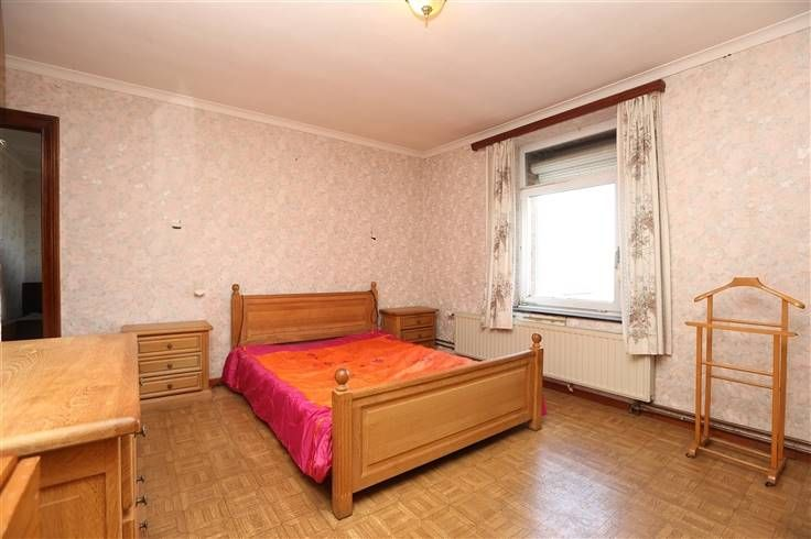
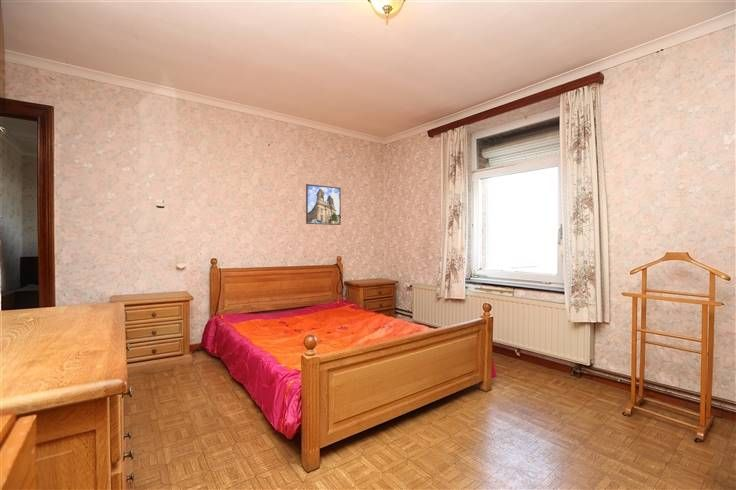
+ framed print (323, 205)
